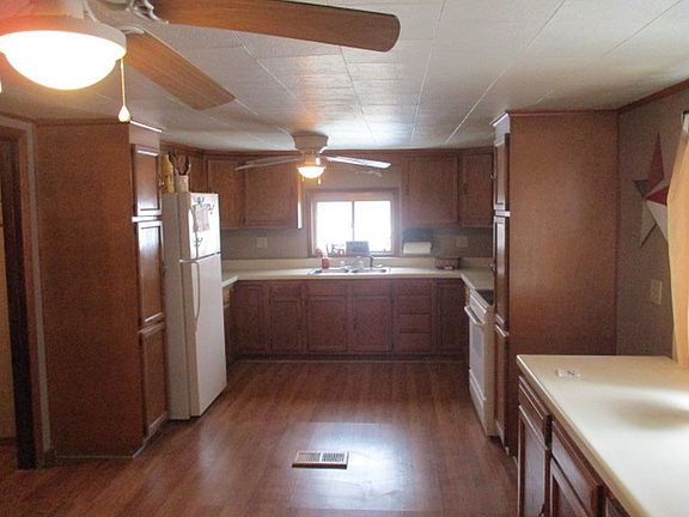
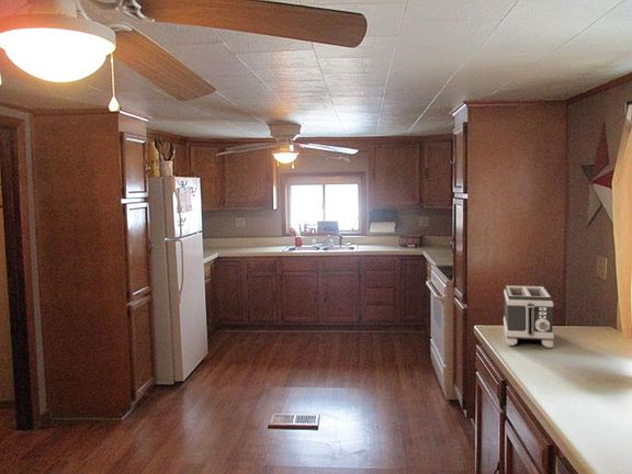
+ toaster (527, 315)
